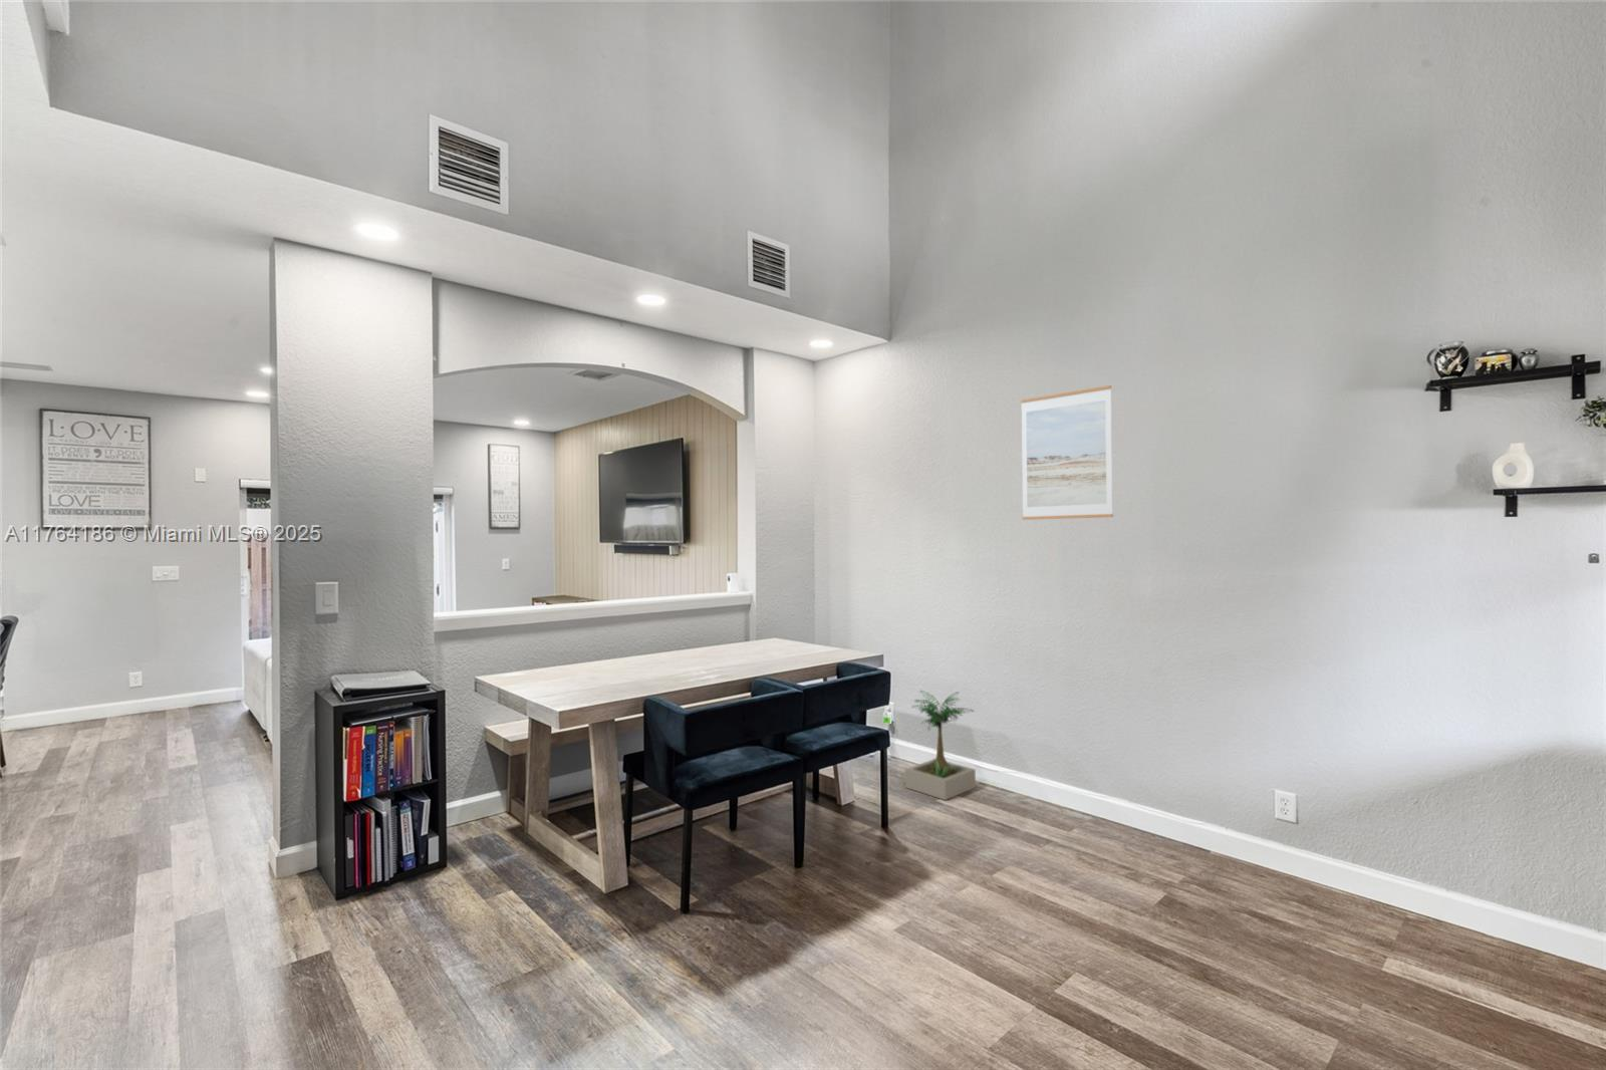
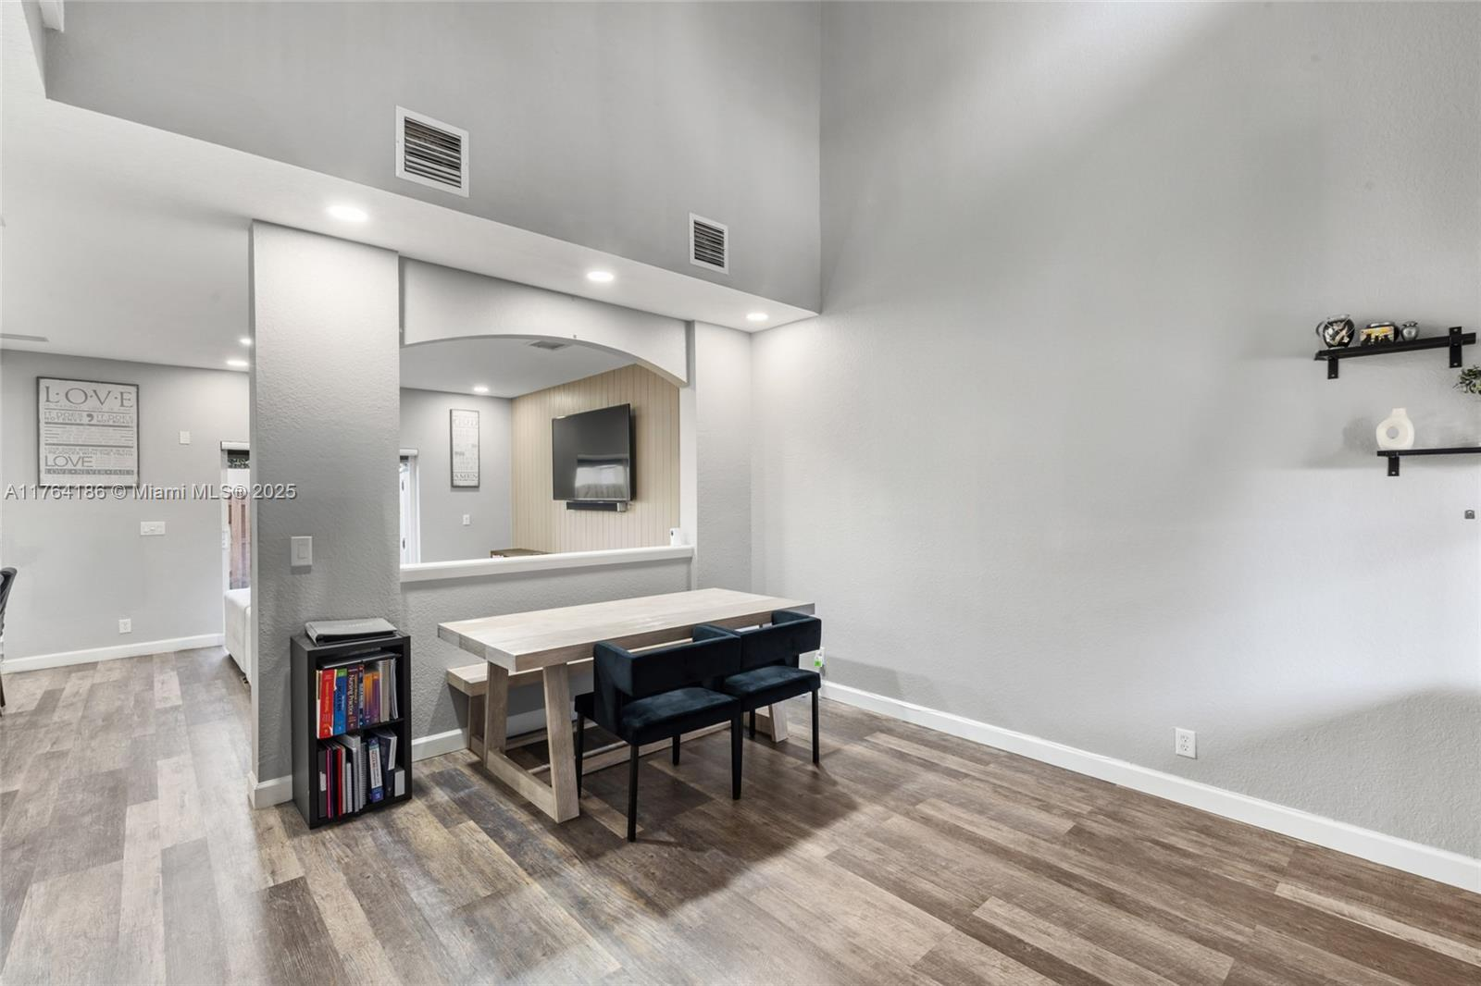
- wall art (1064, 456)
- potted plant (942, 742)
